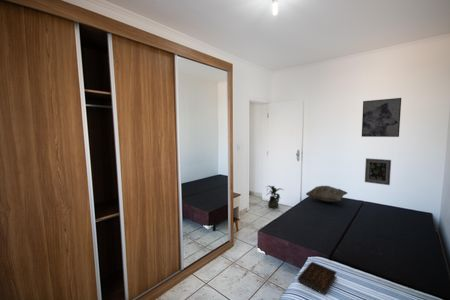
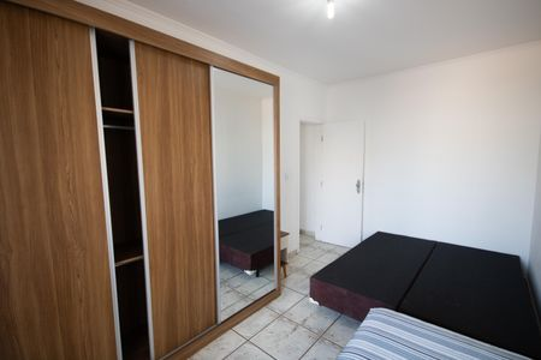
- house plant (274, 195)
- wall art (377, 171)
- decorative pillow (326, 193)
- wall art (380, 118)
- book (317, 276)
